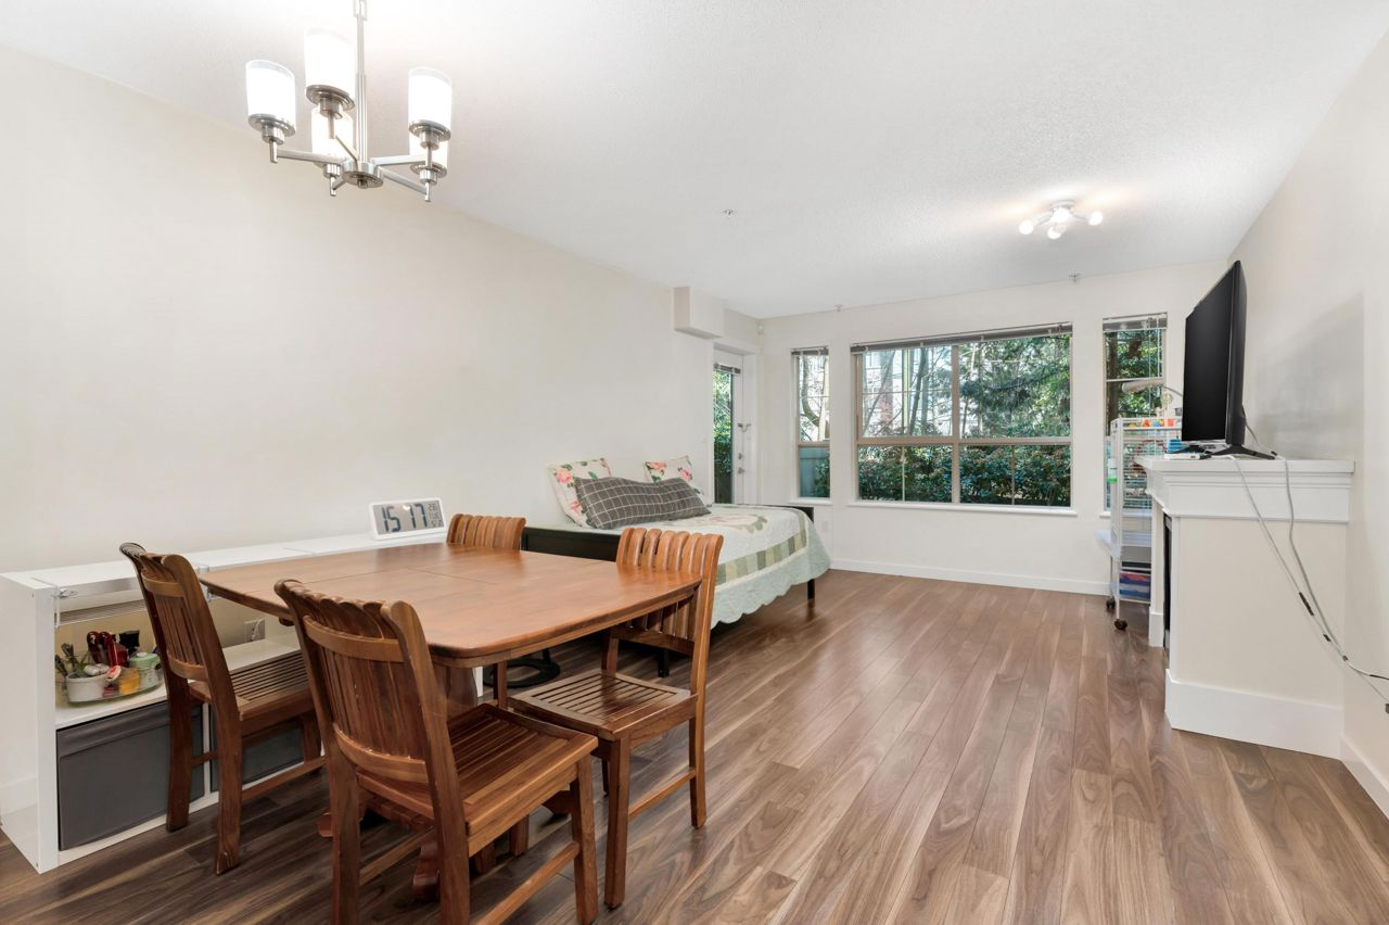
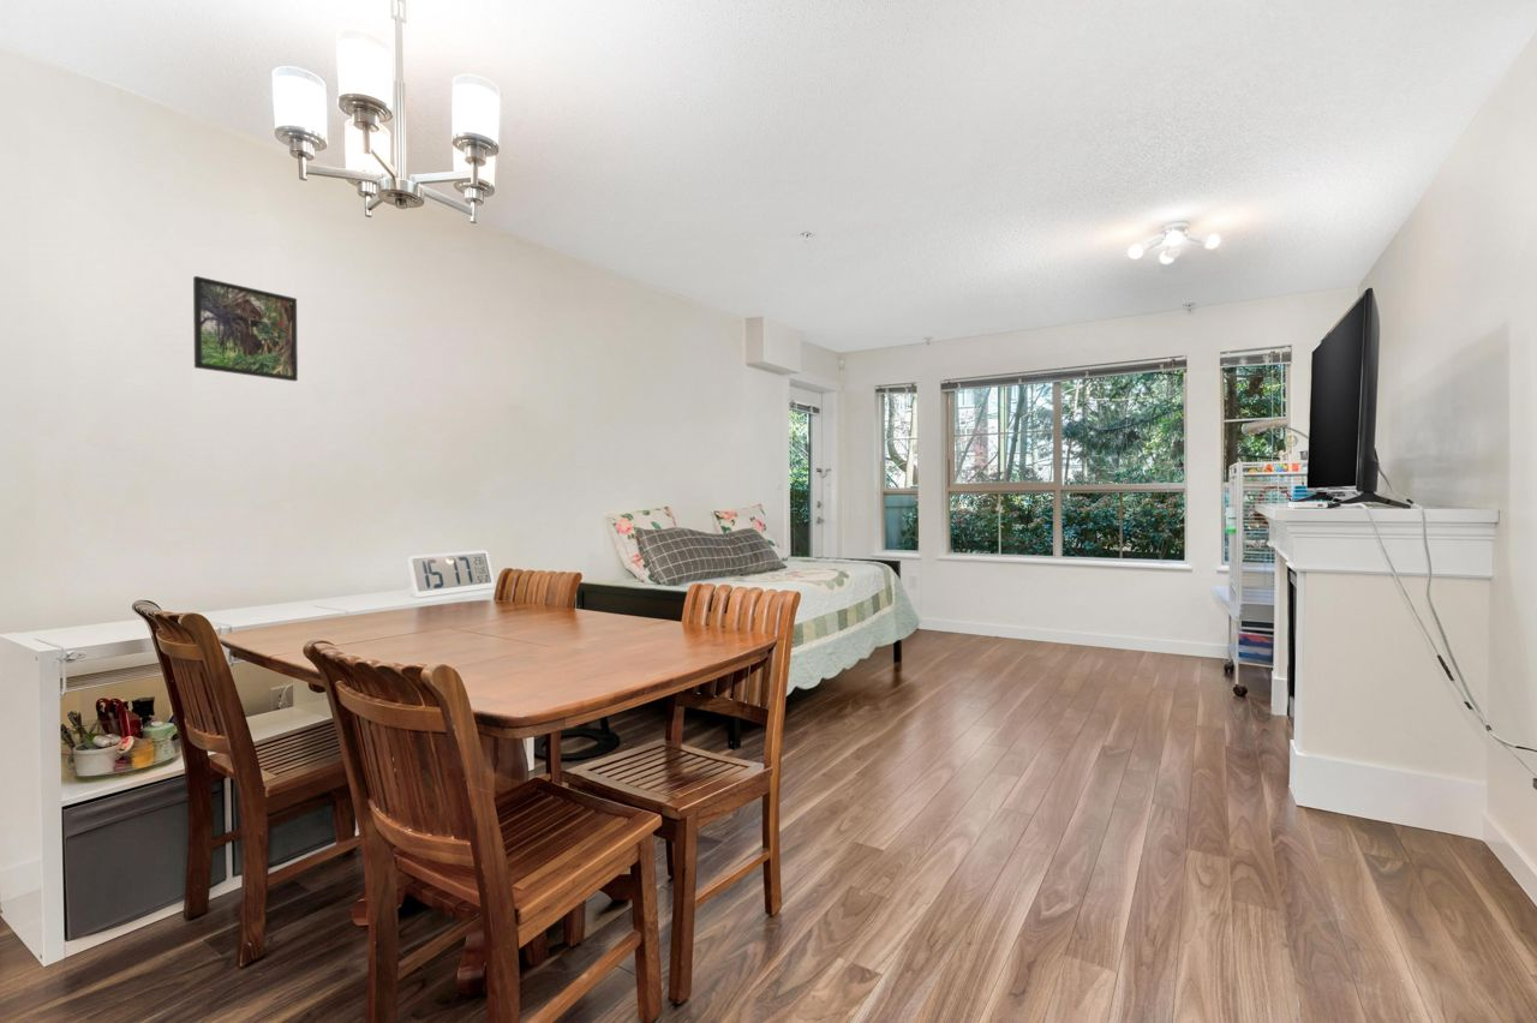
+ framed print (247, 331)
